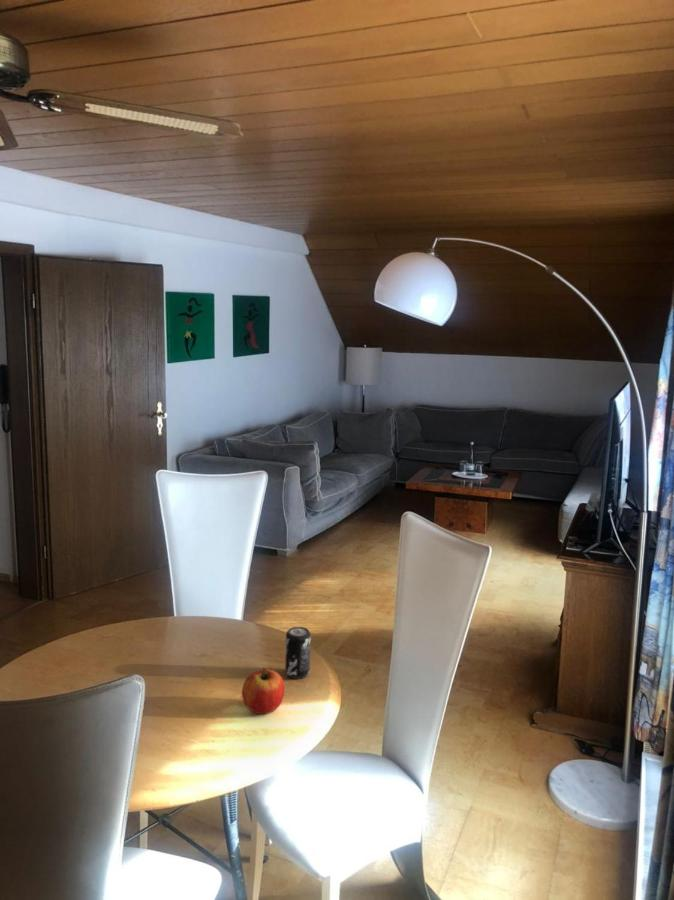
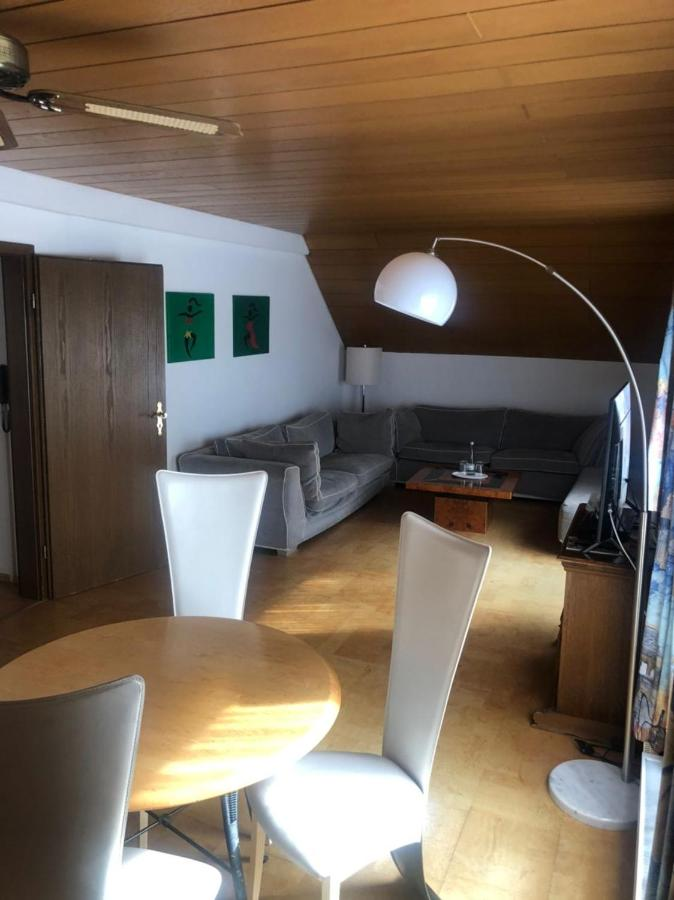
- apple (263, 689)
- beverage can (297, 652)
